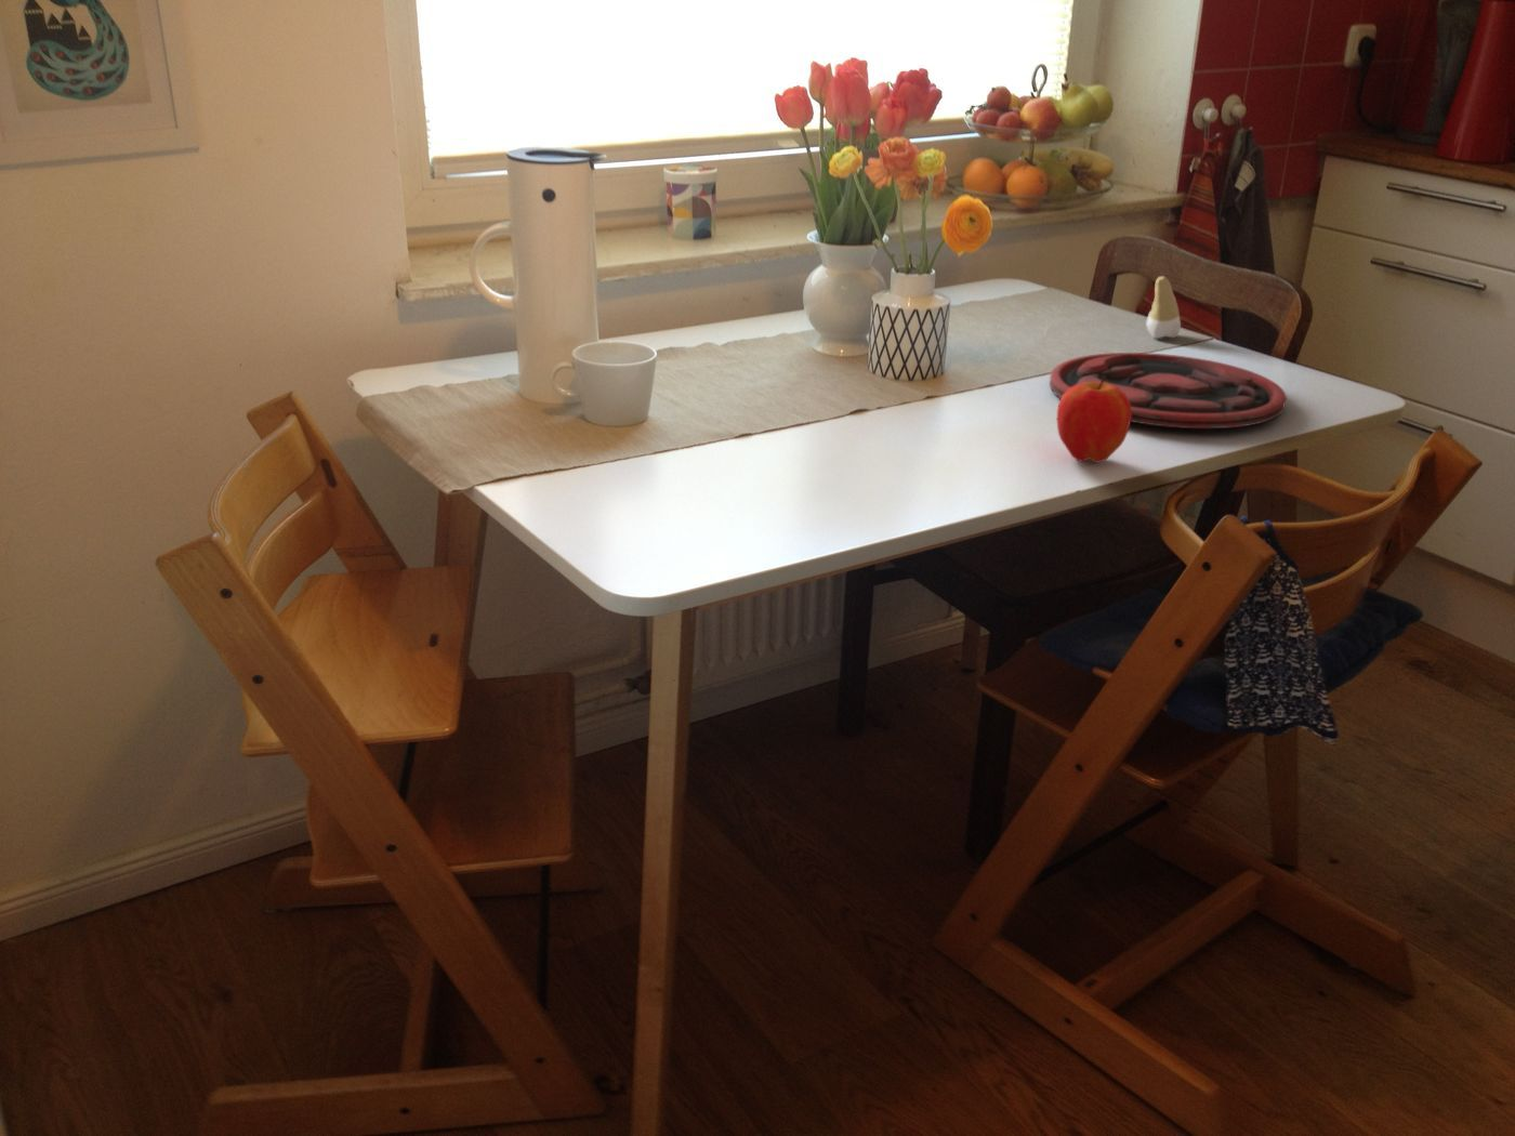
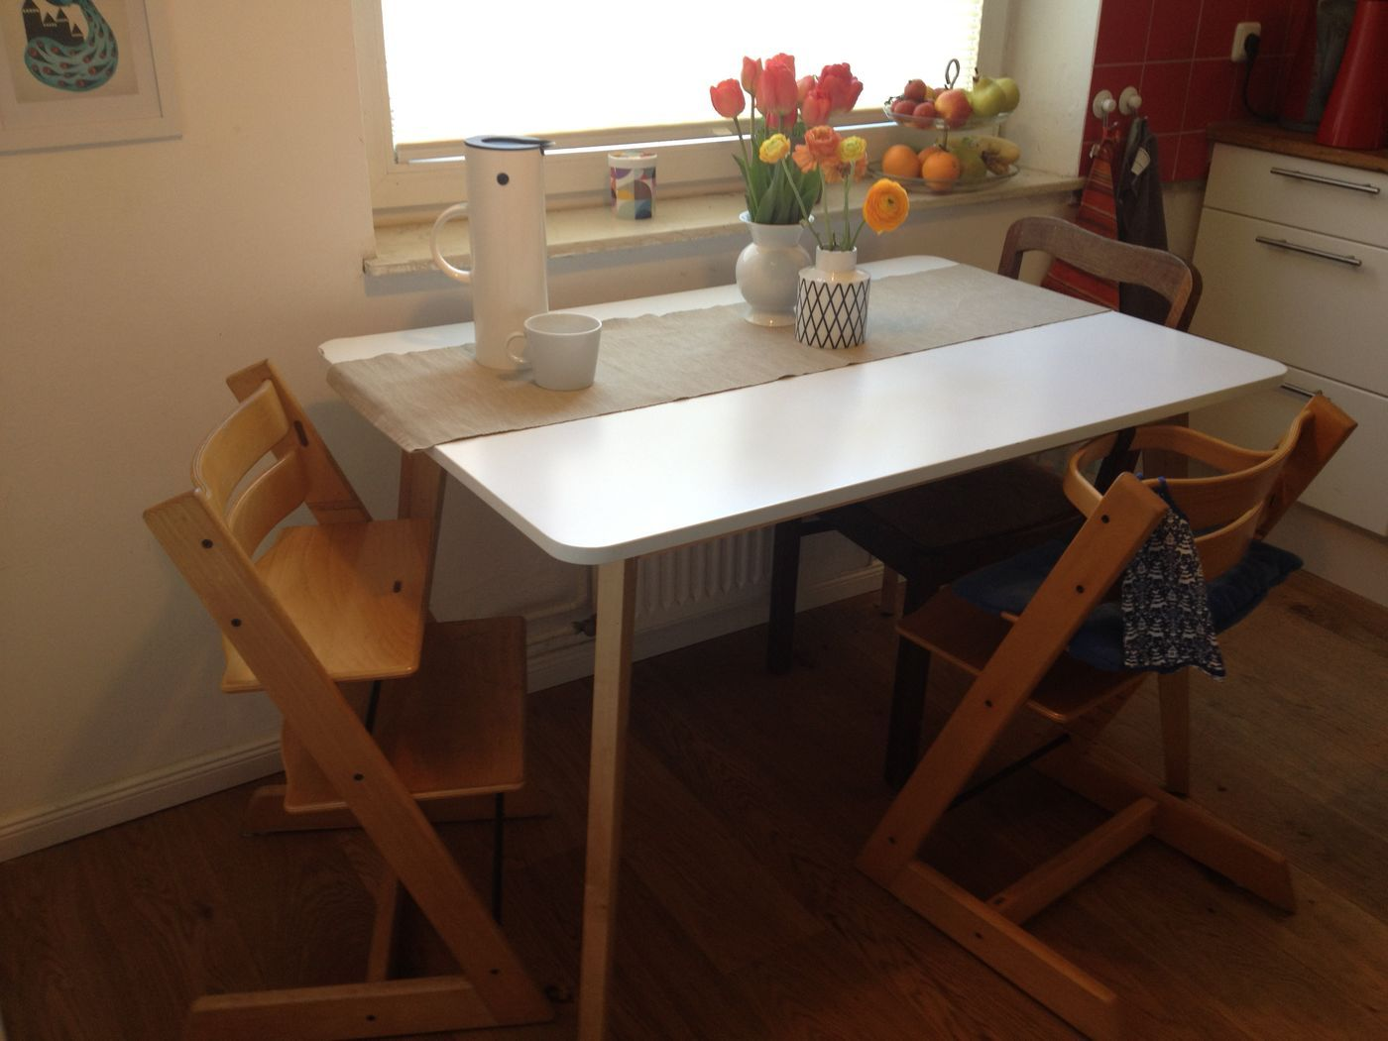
- tooth (1165, 305)
- plate (1165, 387)
- apple (1093, 416)
